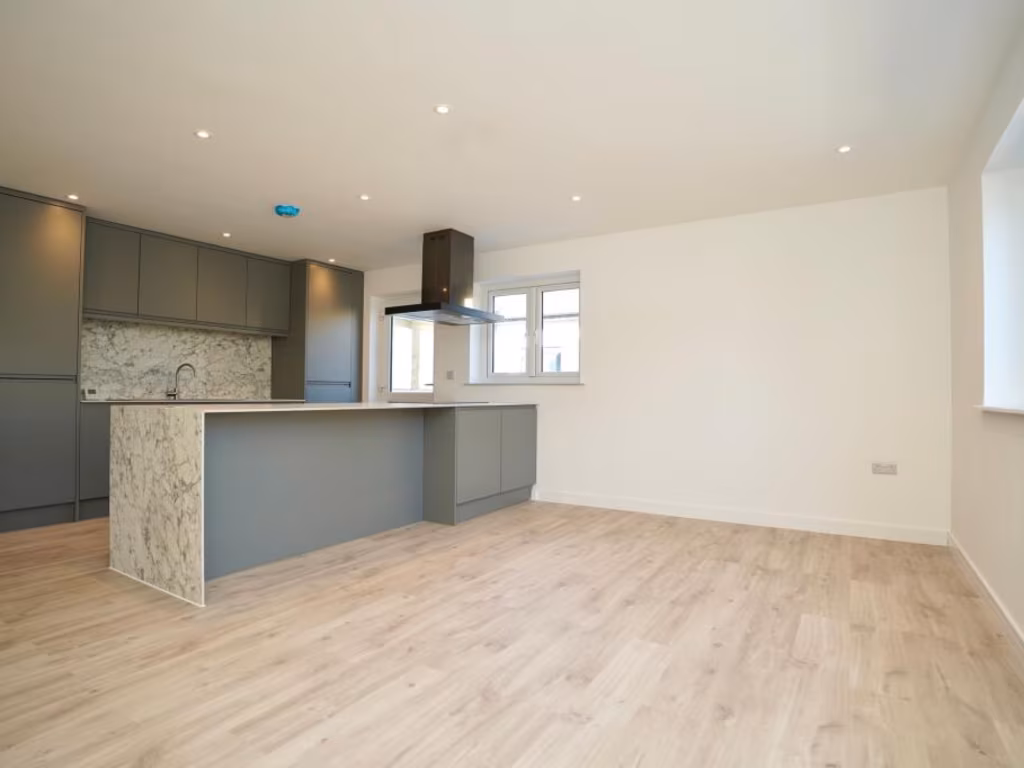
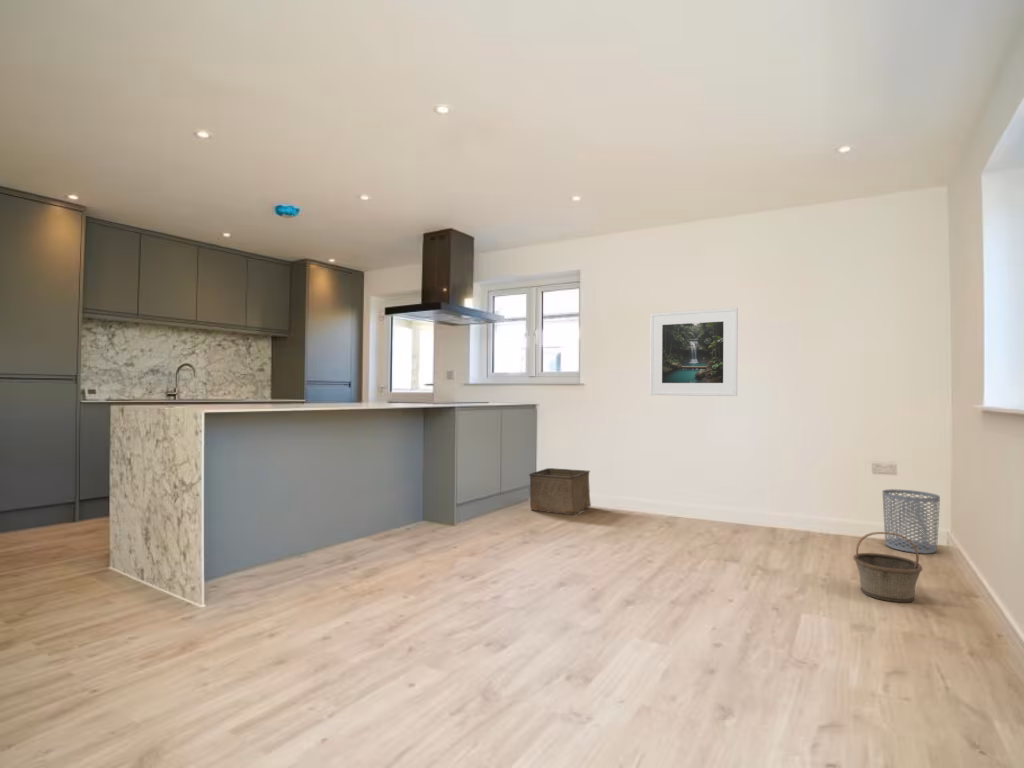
+ basket (886, 563)
+ storage bin (560, 490)
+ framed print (692, 353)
+ waste bin (910, 521)
